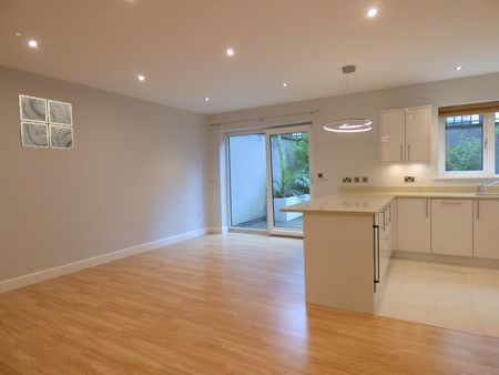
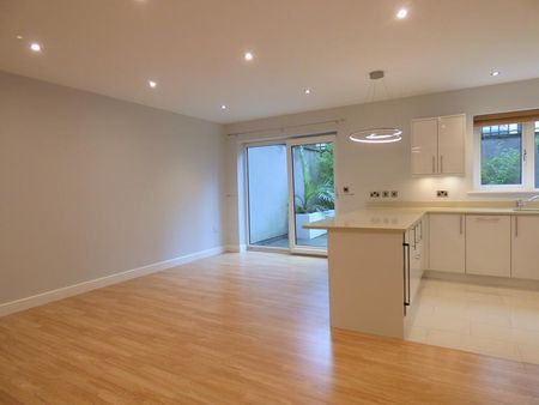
- wall art (47, 124)
